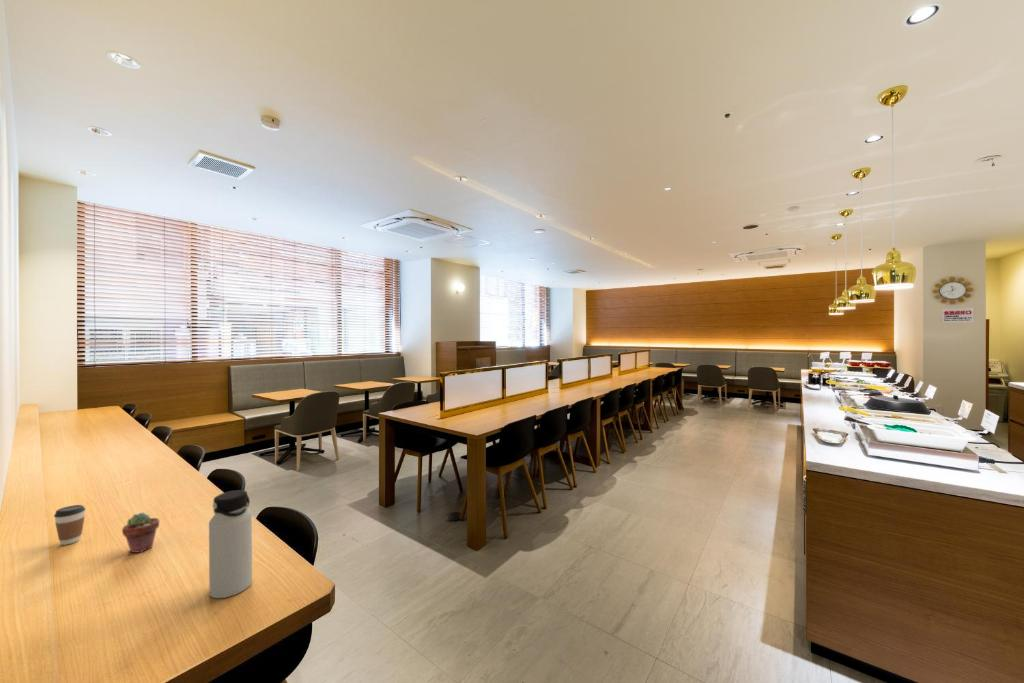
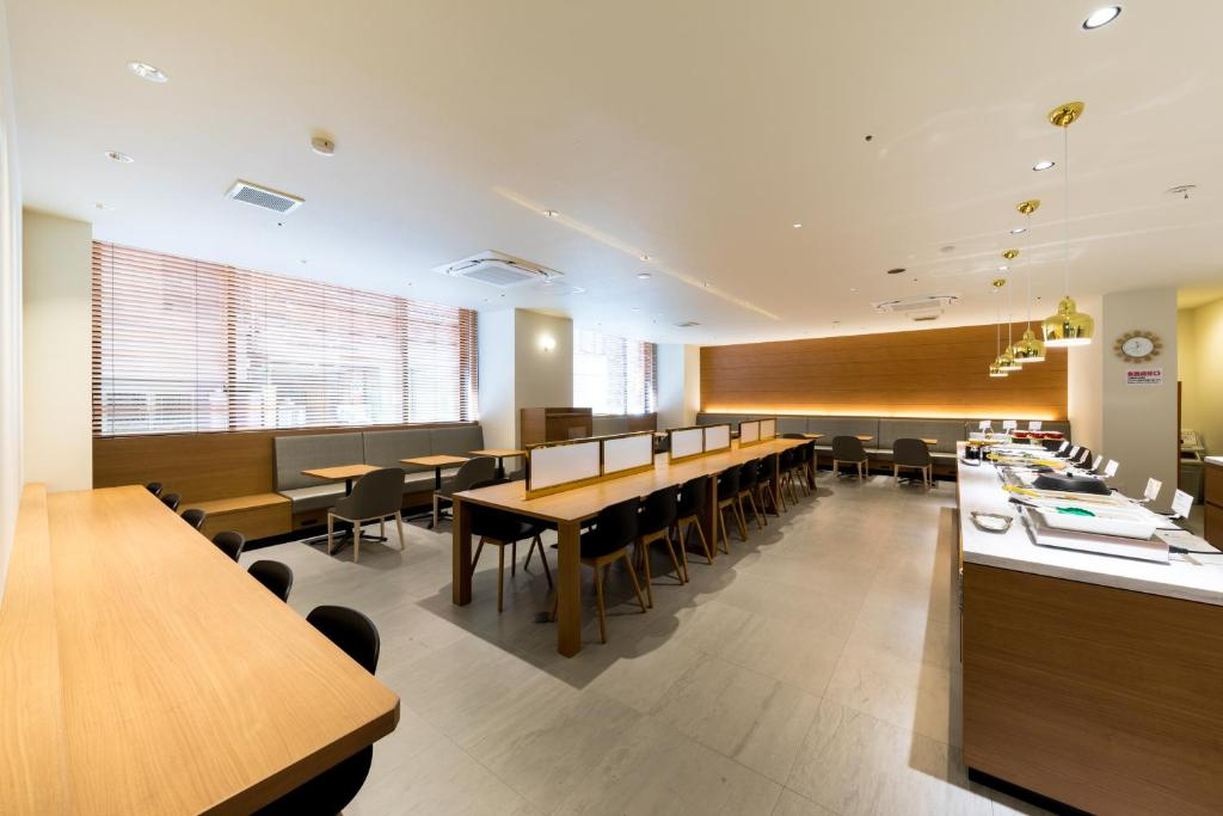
- potted succulent (141, 530)
- coffee cup (70, 524)
- water bottle (231, 540)
